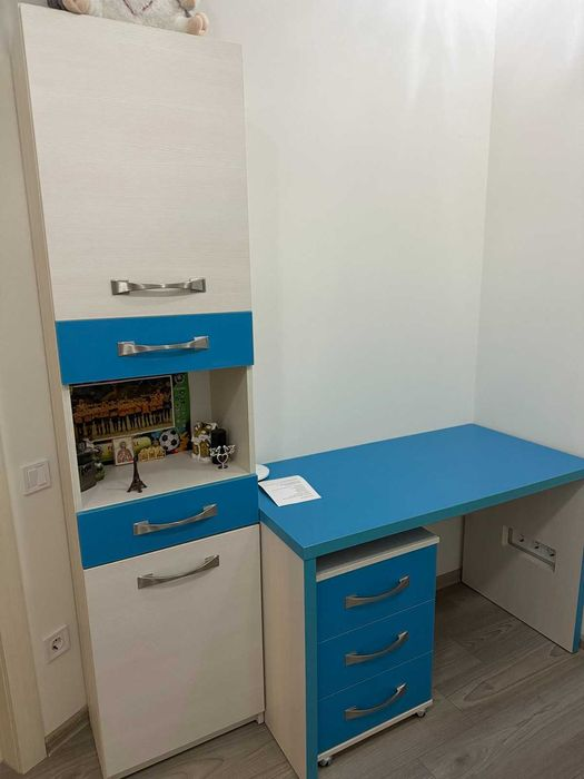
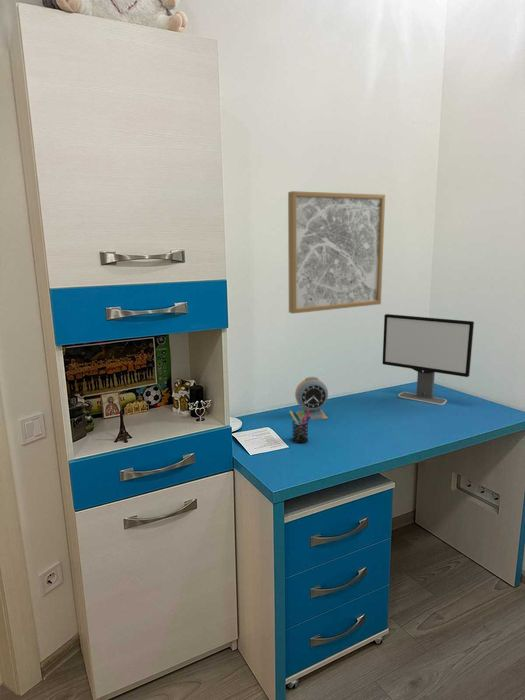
+ wall art (338, 252)
+ computer monitor (425, 358)
+ pen holder (301, 424)
+ alarm clock (311, 396)
